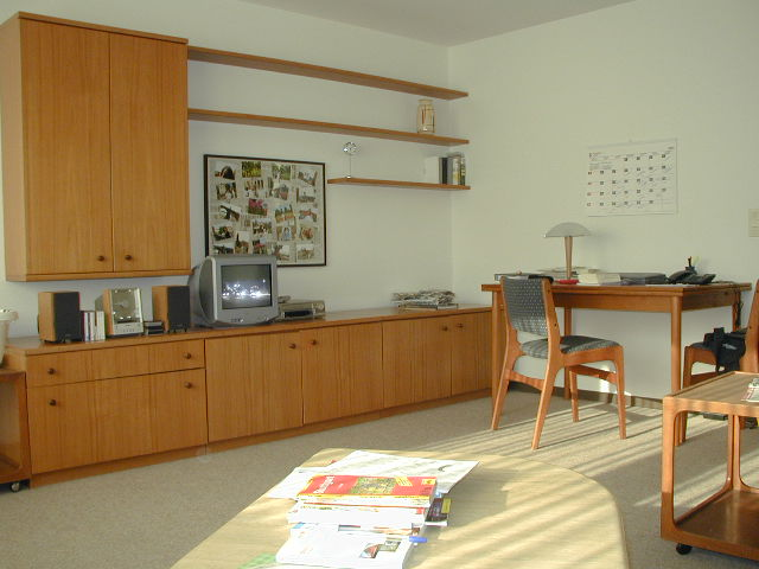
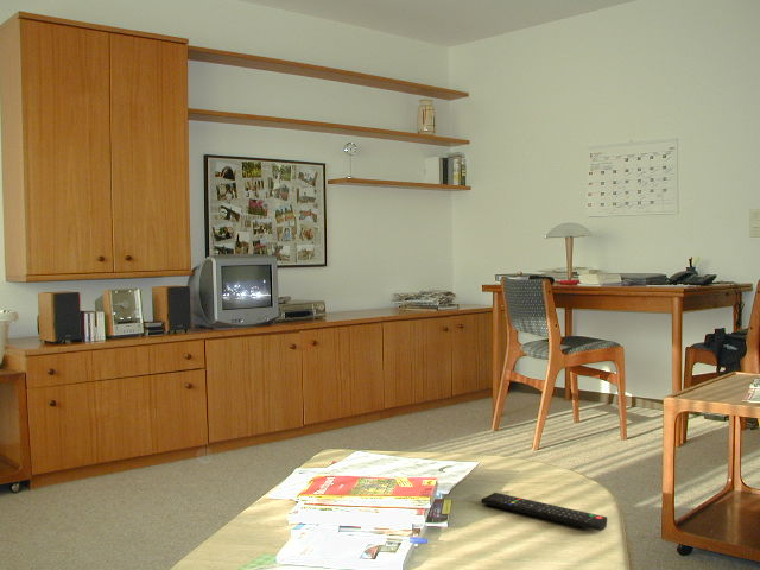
+ remote control (543, 511)
